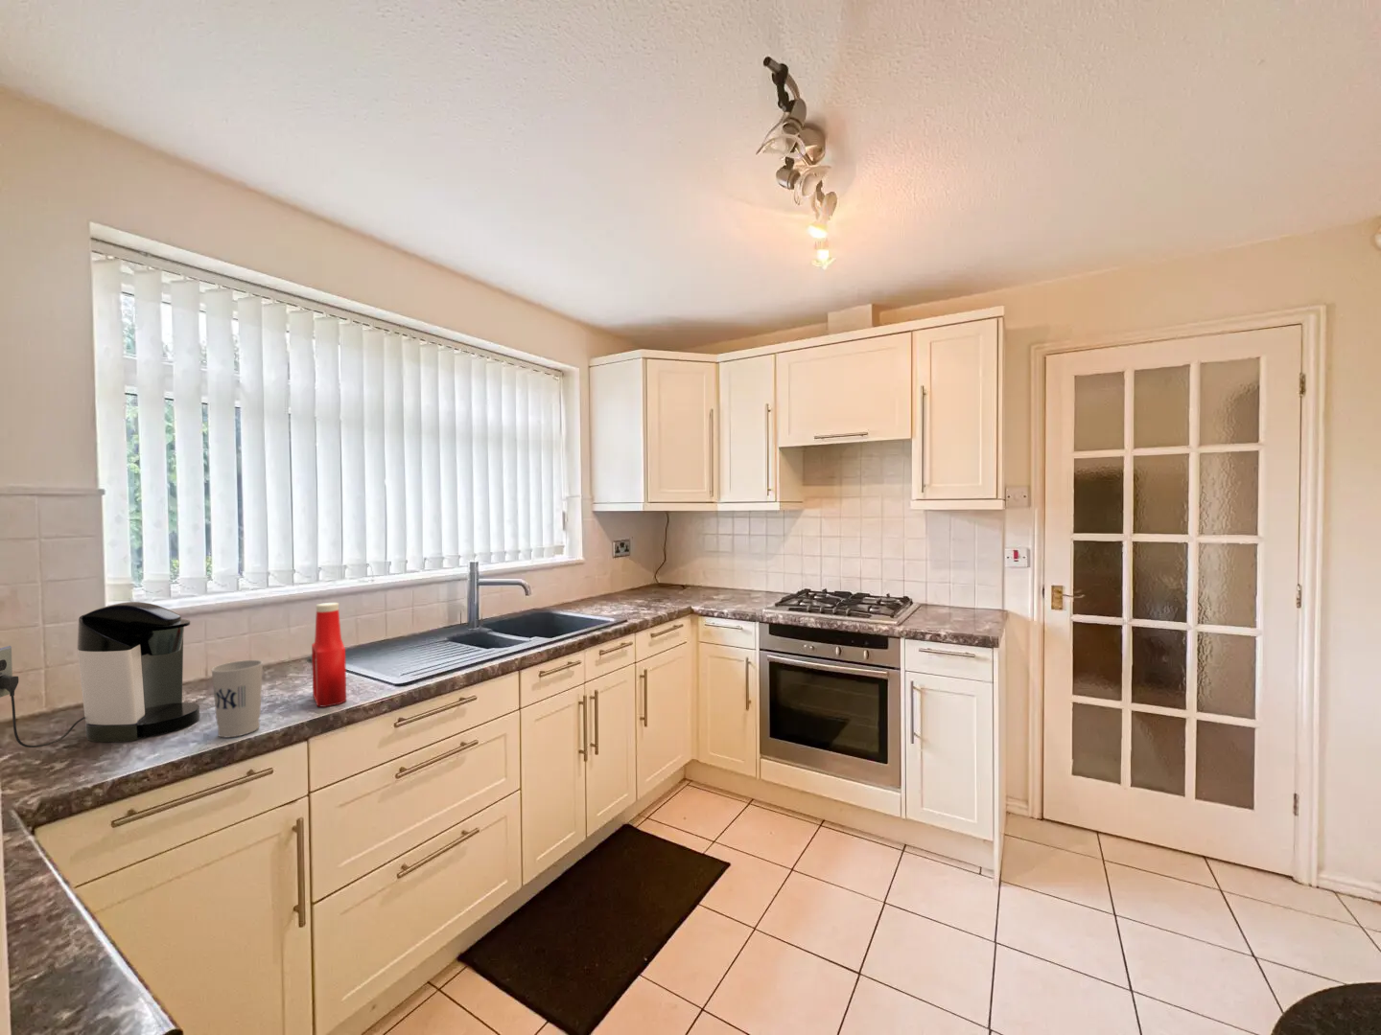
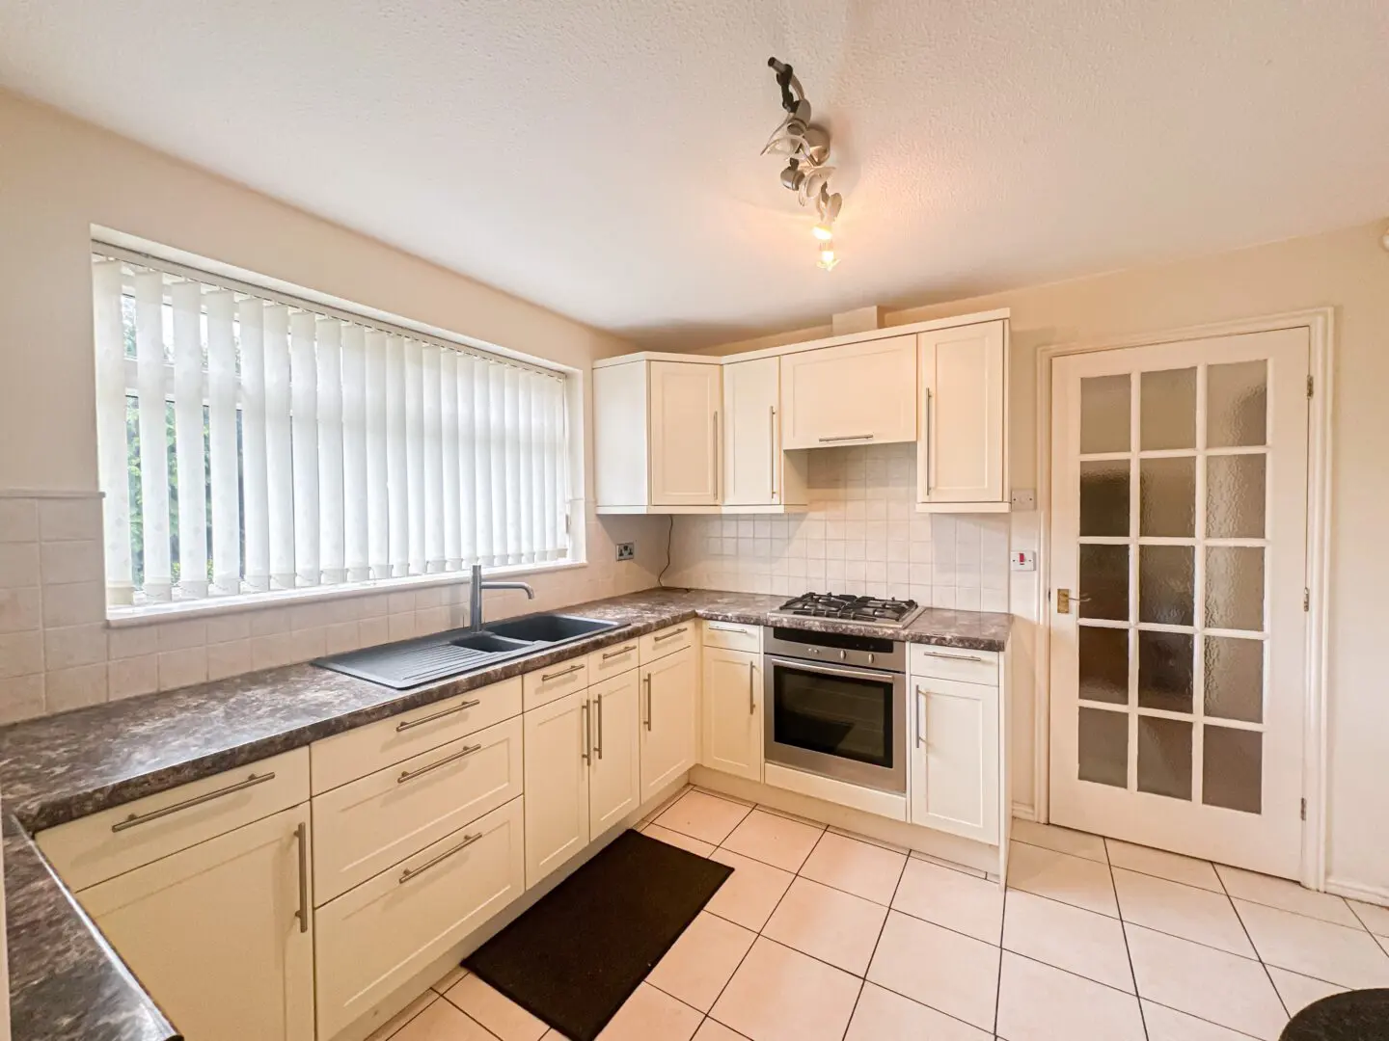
- soap bottle (328, 651)
- coffee maker (117, 672)
- cup (238, 698)
